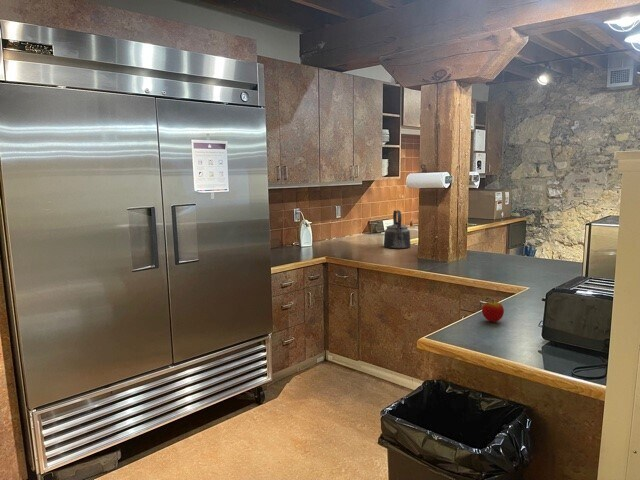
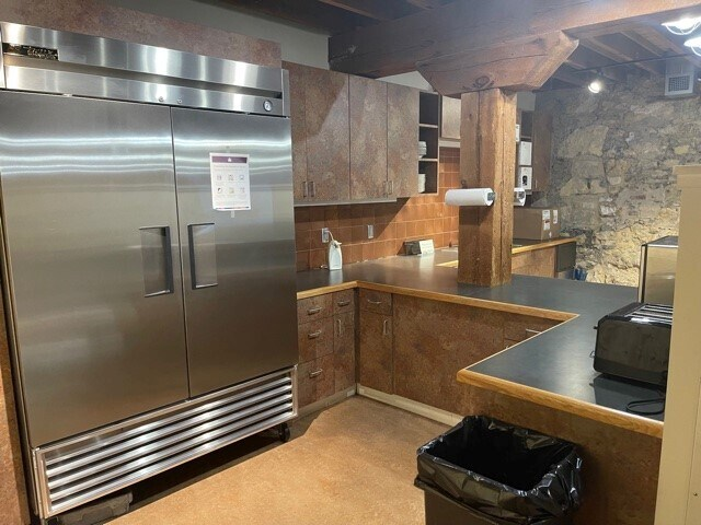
- kettle (397, 229)
- apple (492, 309)
